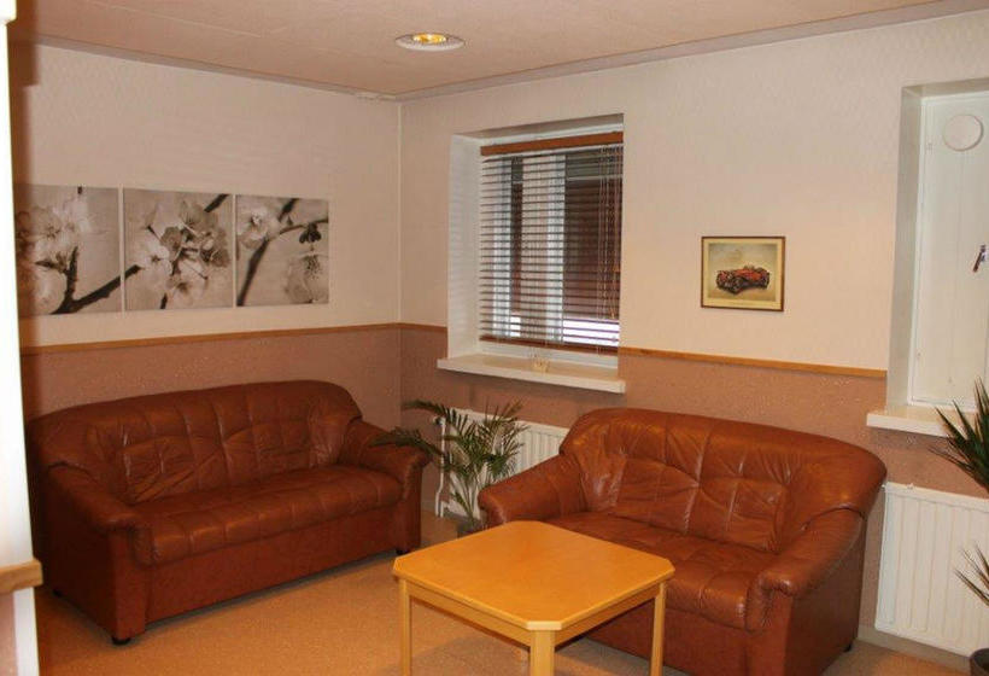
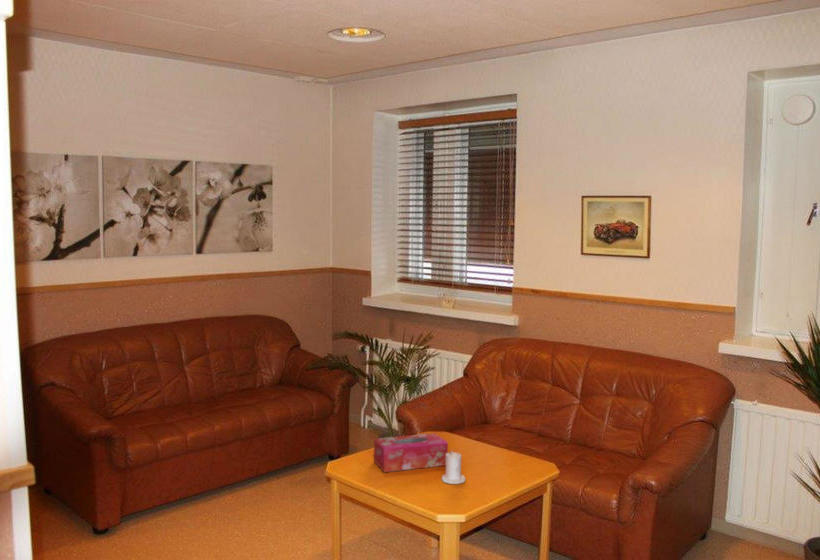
+ candle (453, 465)
+ tissue box (410, 451)
